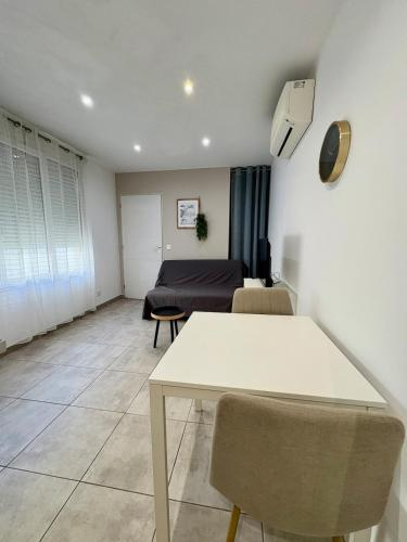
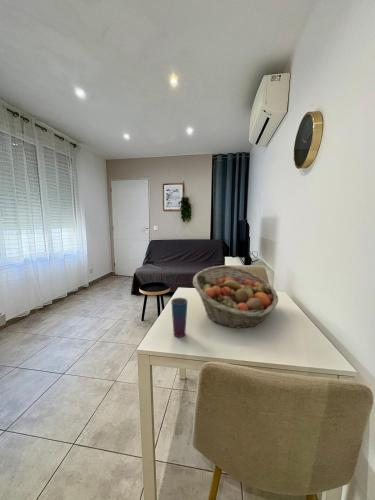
+ cup (179, 317)
+ fruit basket (235, 293)
